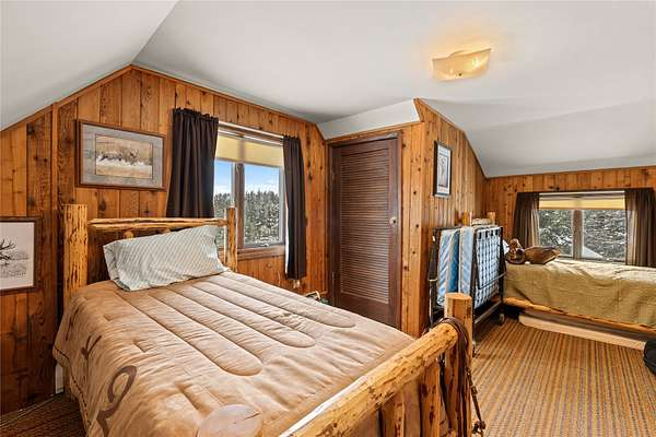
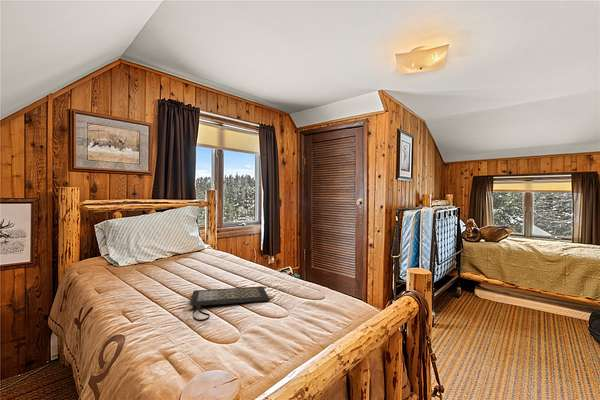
+ clutch bag (226, 296)
